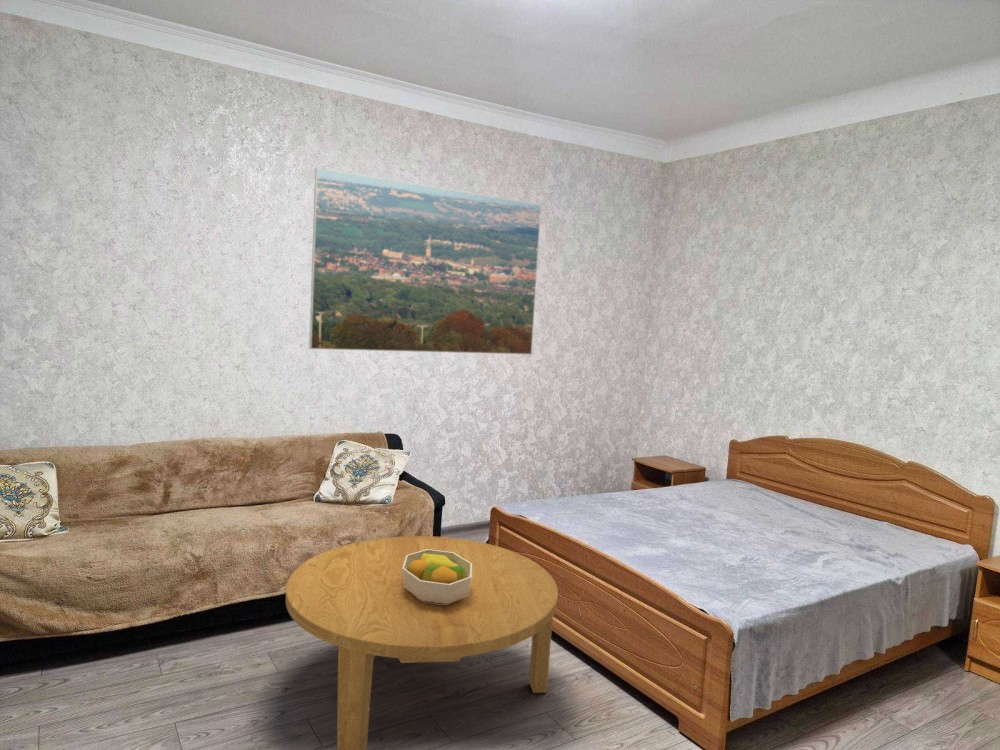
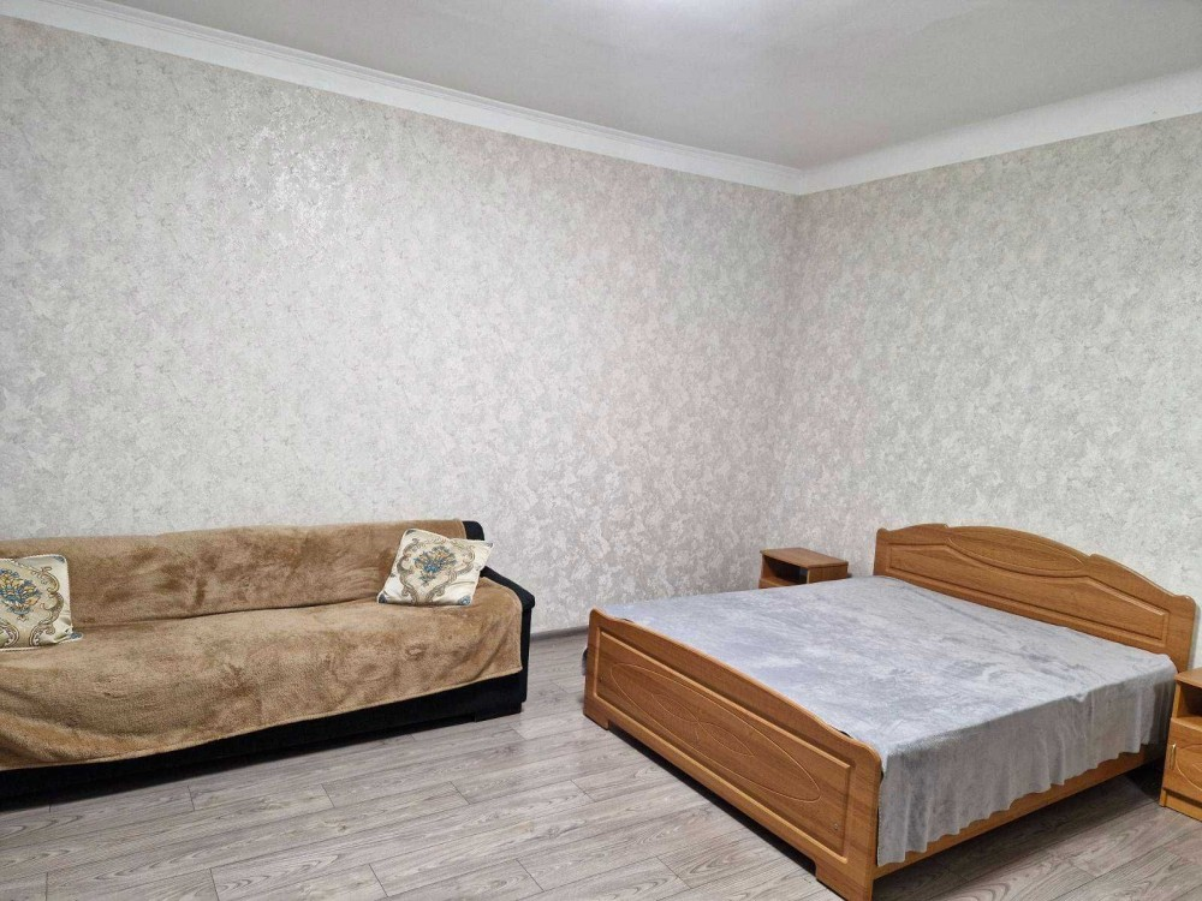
- fruit bowl (437, 571)
- coffee table (422, 636)
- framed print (434, 270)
